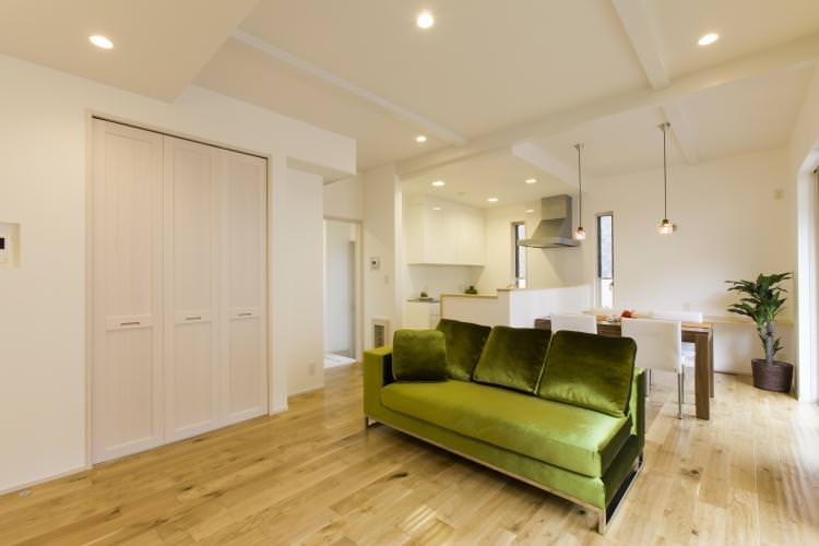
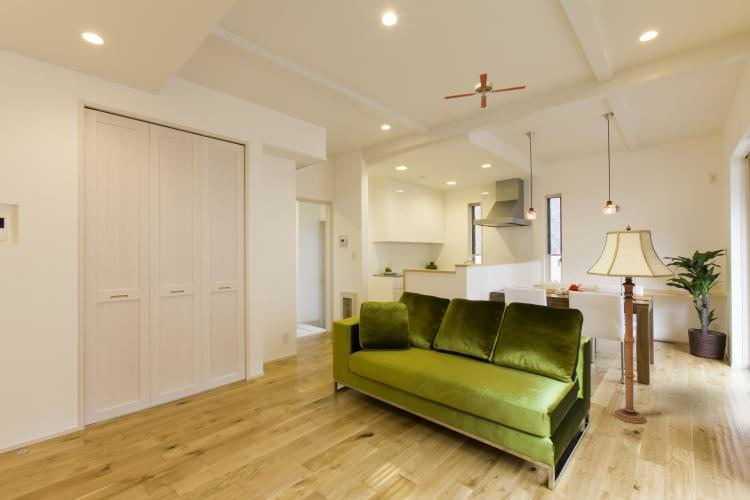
+ floor lamp (628, 321)
+ ceiling fan (483, 92)
